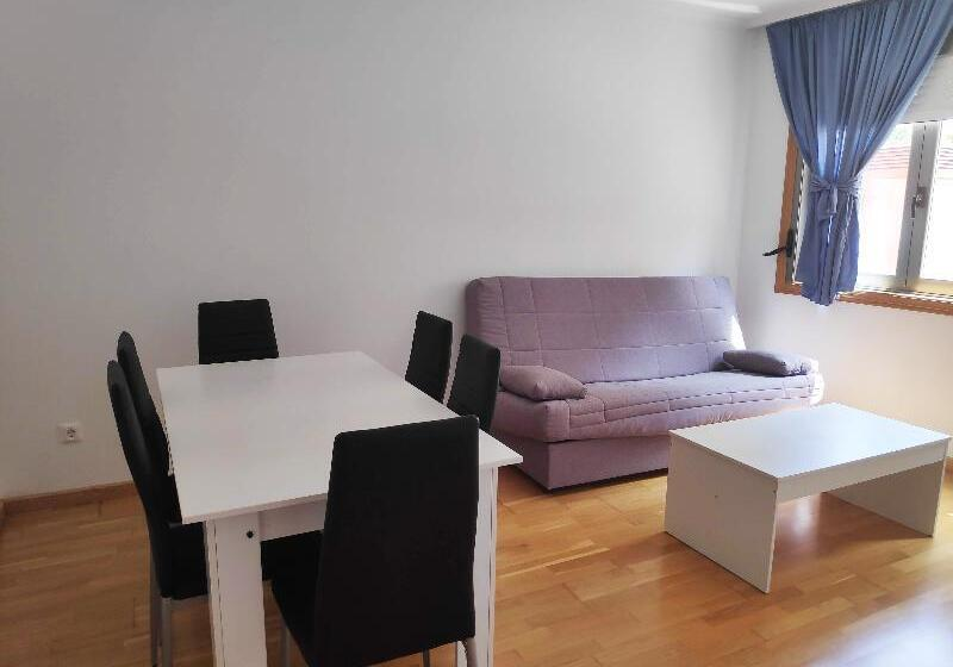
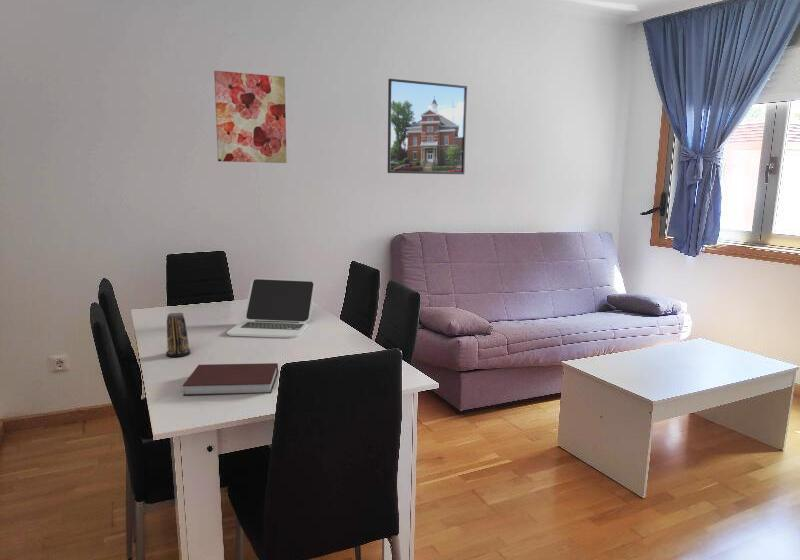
+ wall art (251, 118)
+ candle (177, 333)
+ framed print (428, 128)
+ laptop (272, 306)
+ notebook (233, 378)
